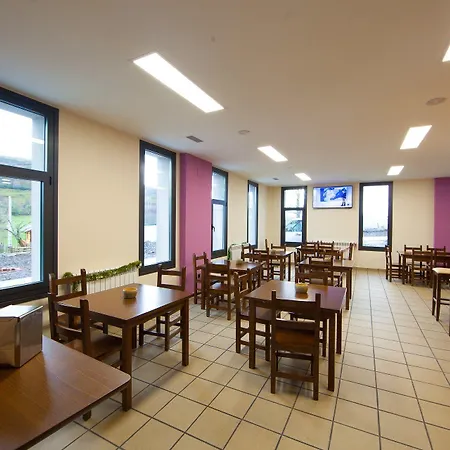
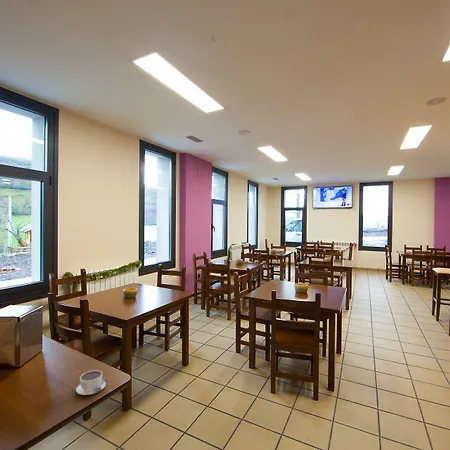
+ coffee cup (92, 381)
